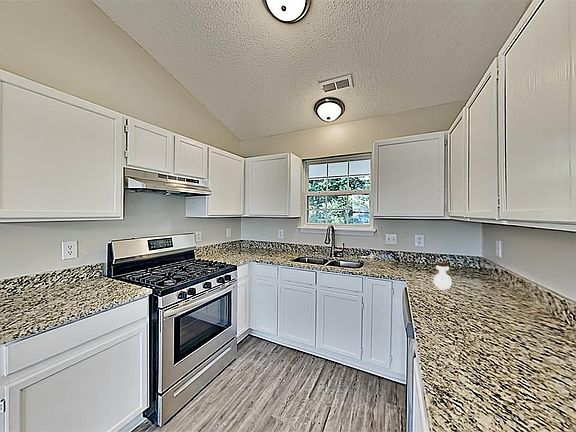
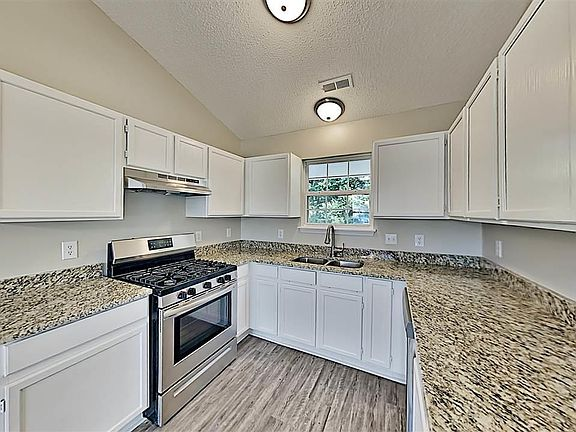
- jar (442, 276)
